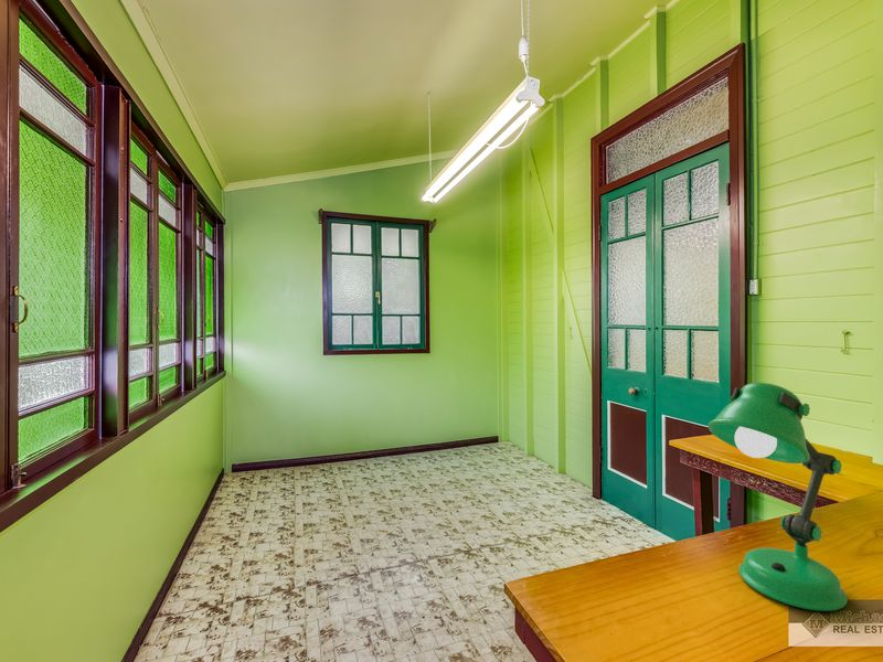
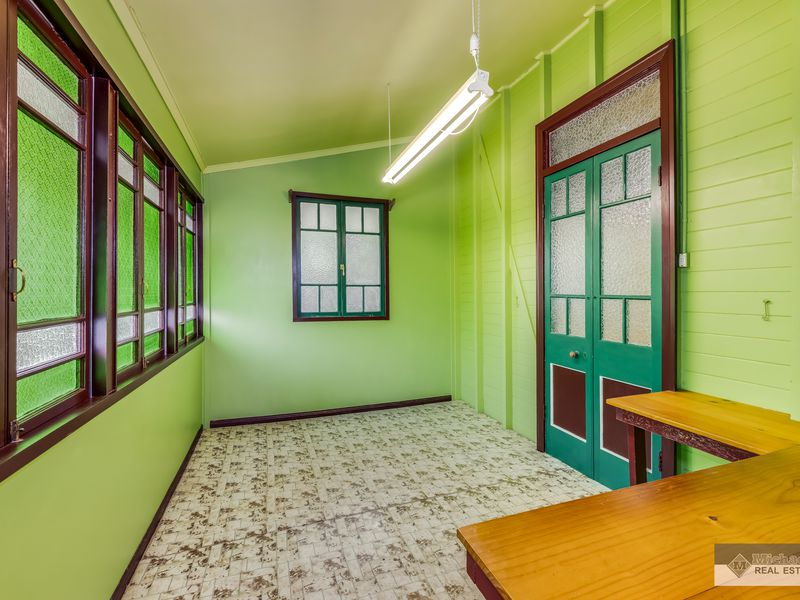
- desk lamp (787, 462)
